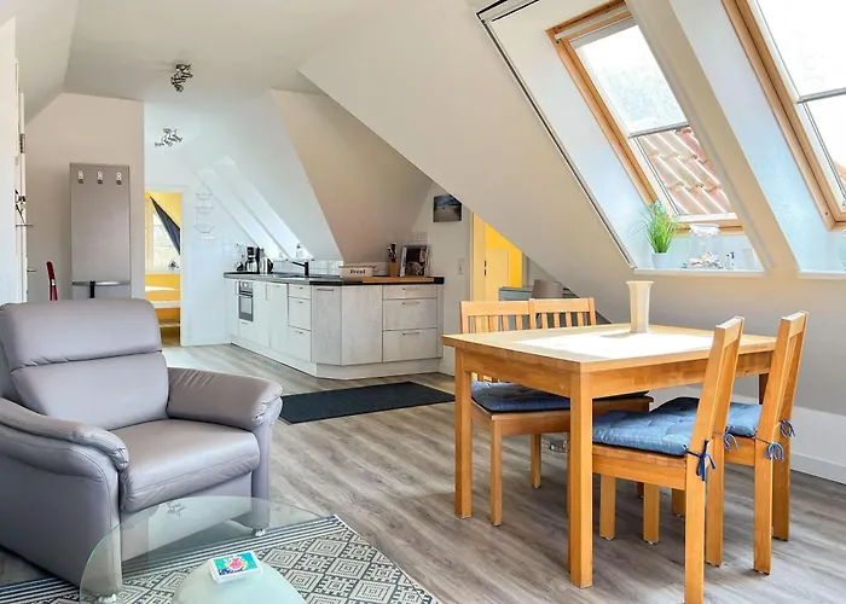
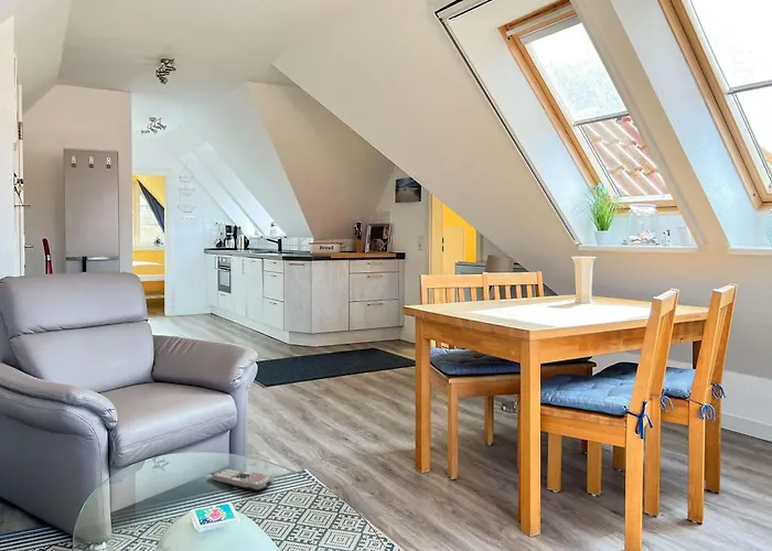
+ remote control (242, 478)
